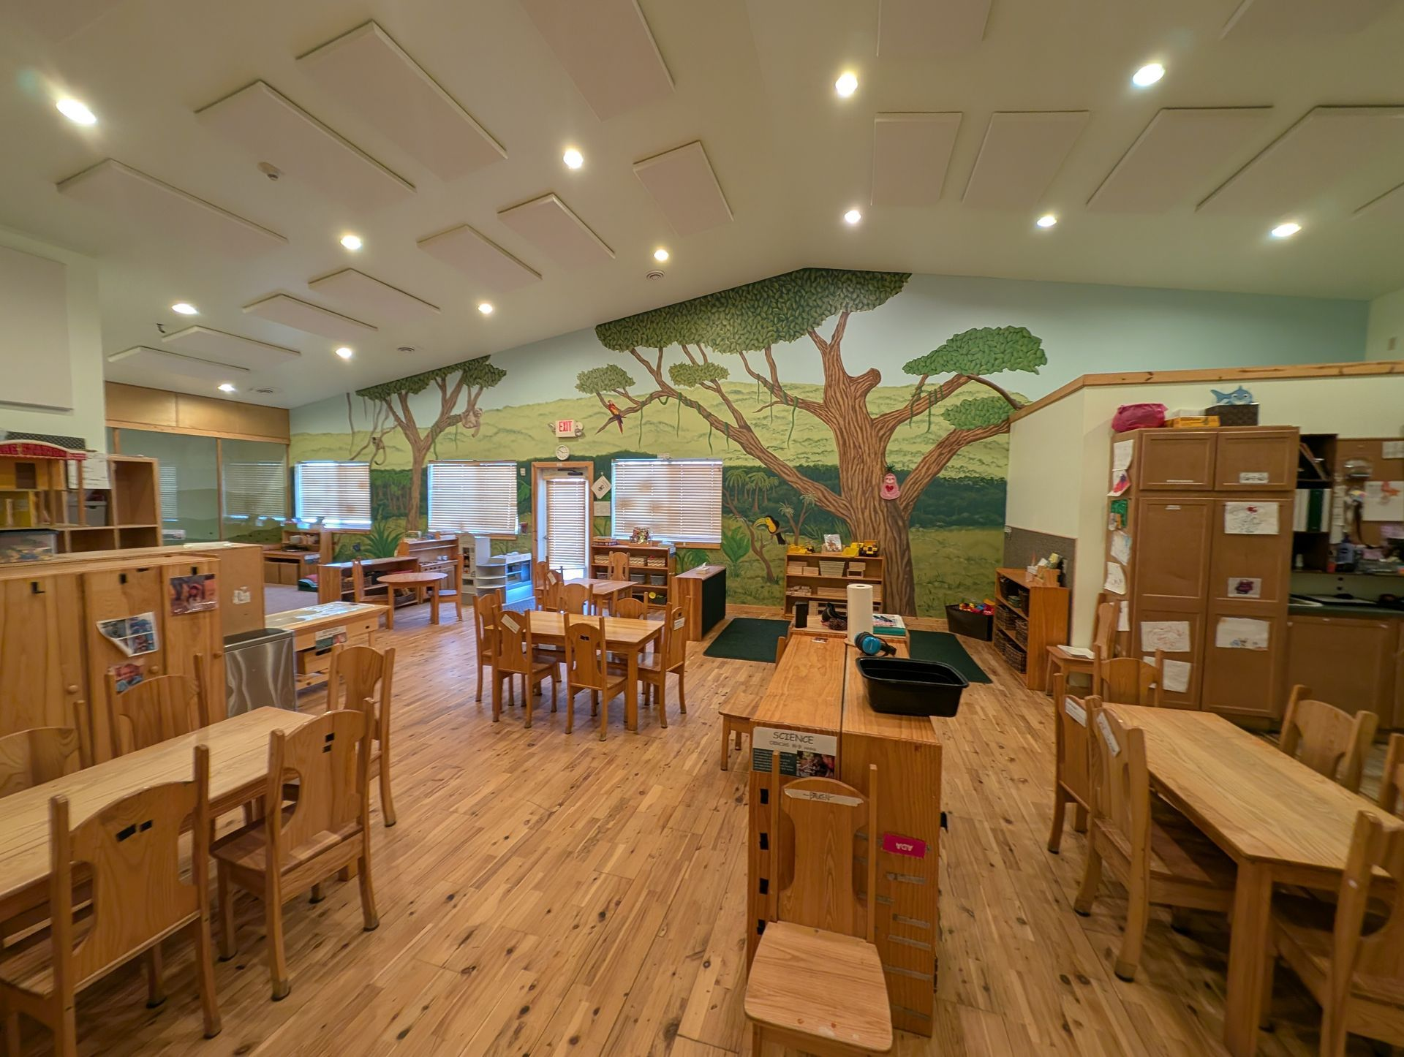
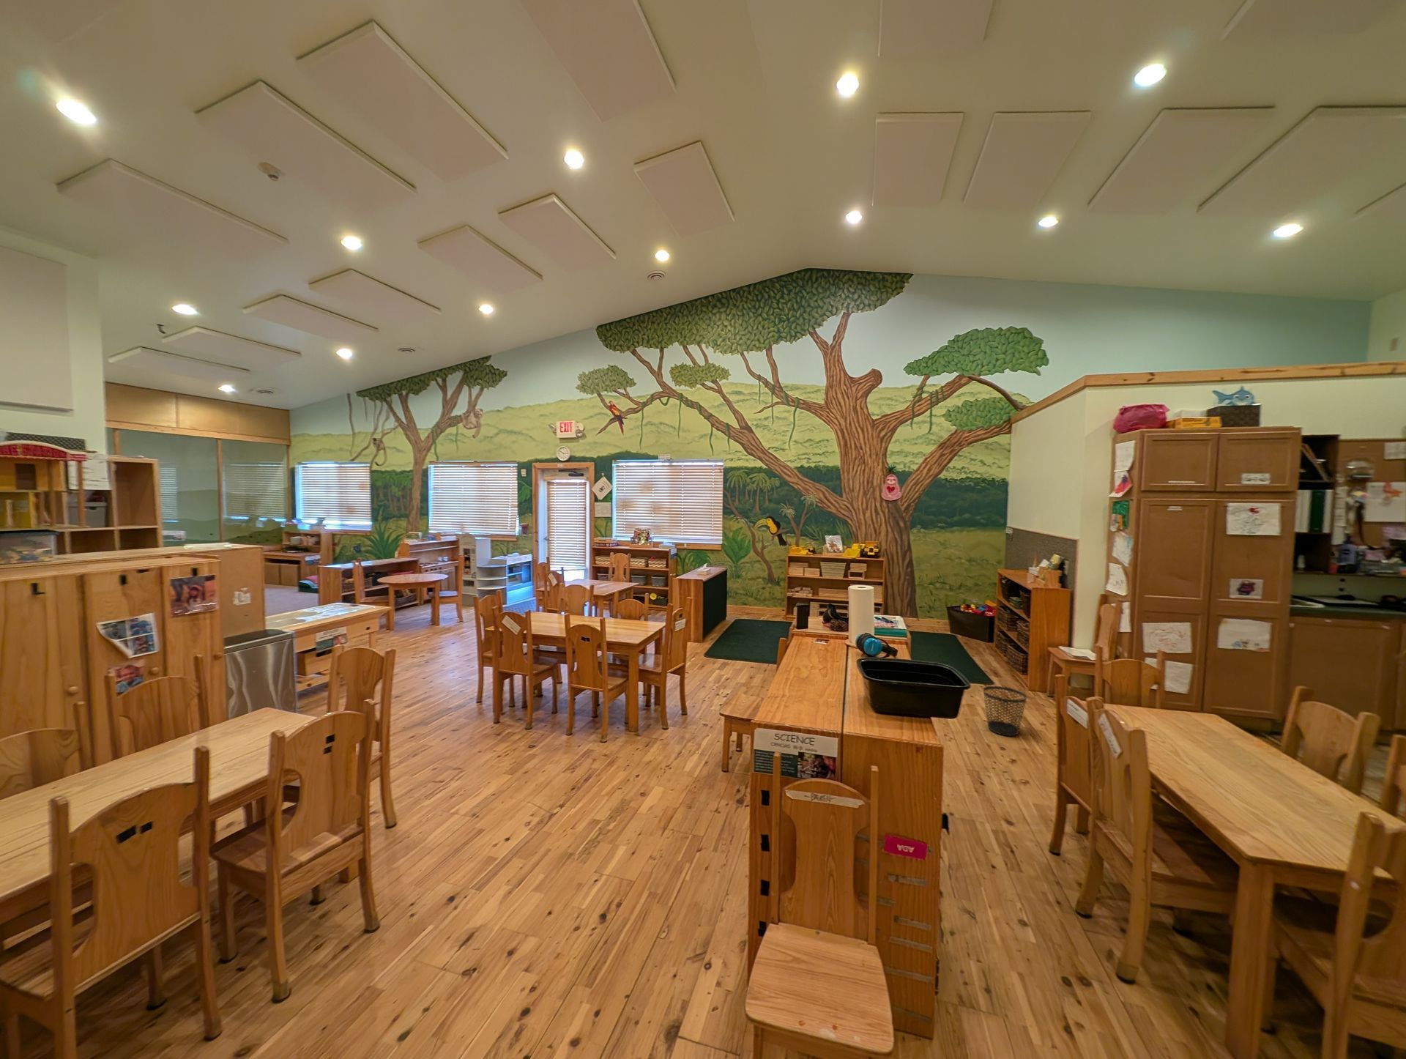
+ wastebasket (1003, 711)
